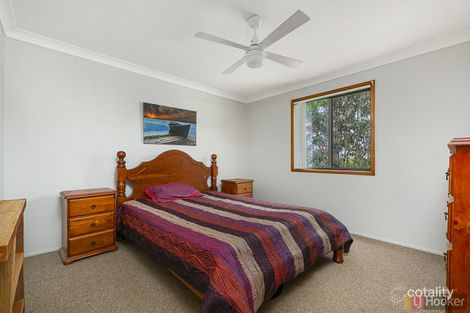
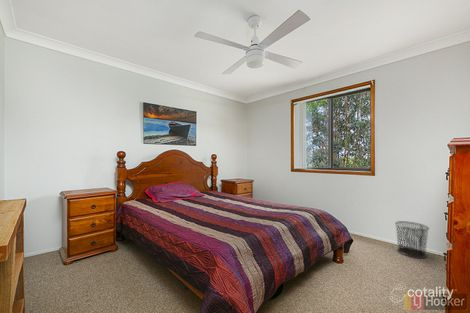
+ waste bin (410, 239)
